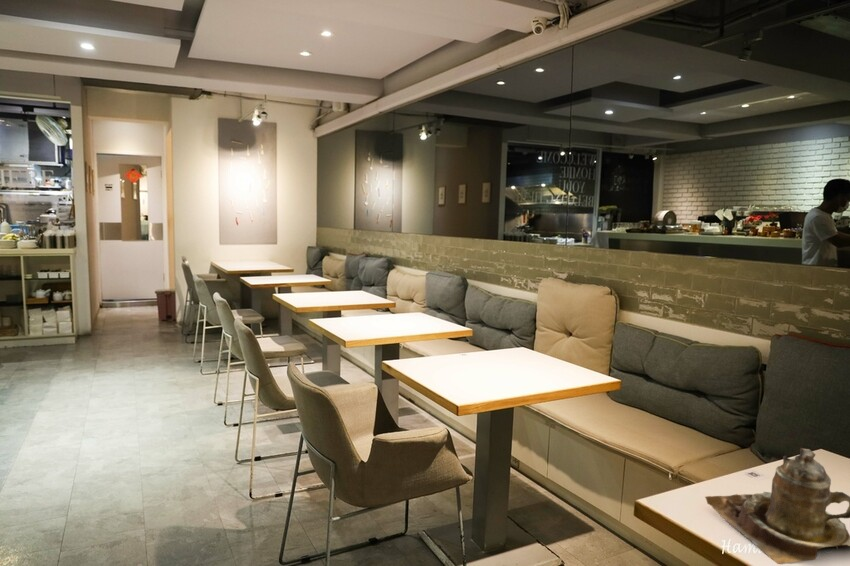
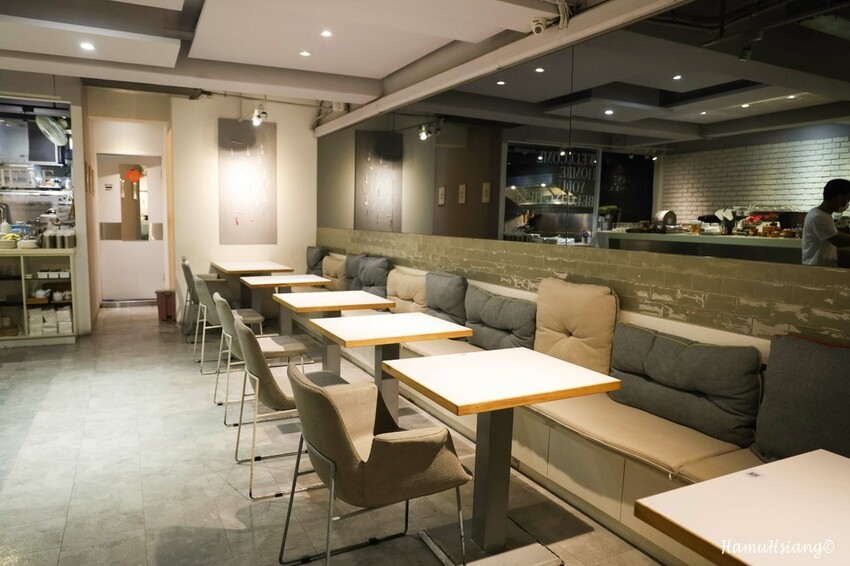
- teapot (786, 487)
